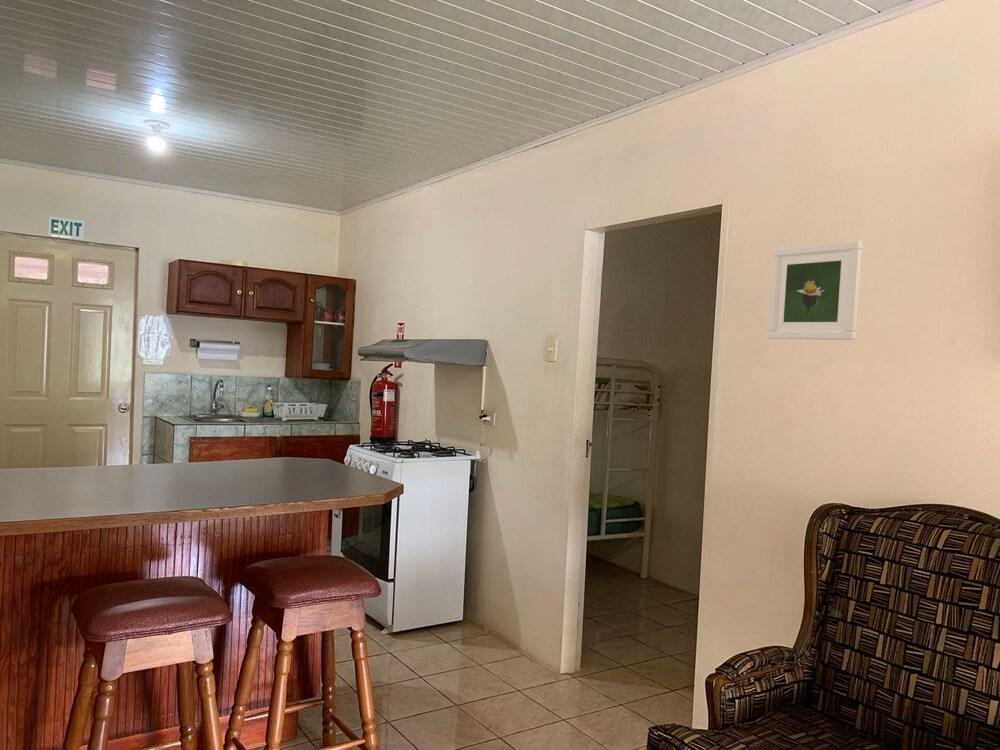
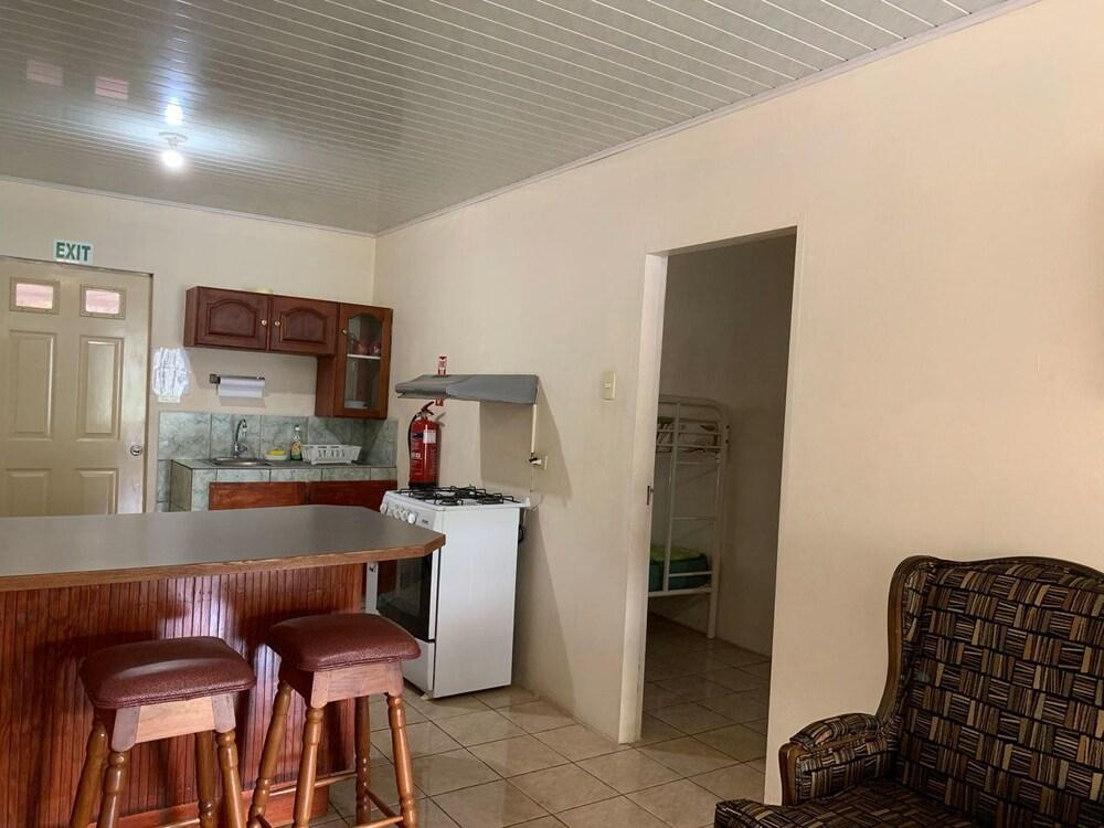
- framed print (812, 292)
